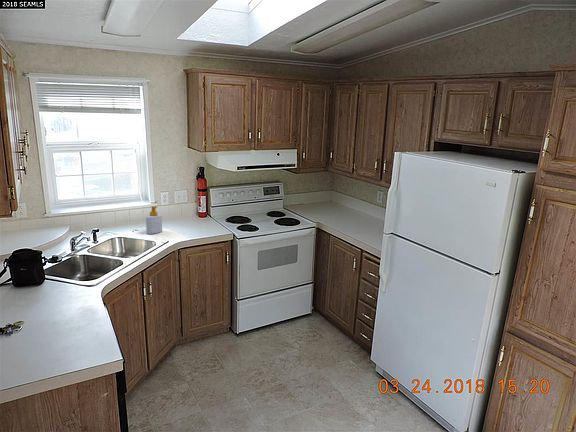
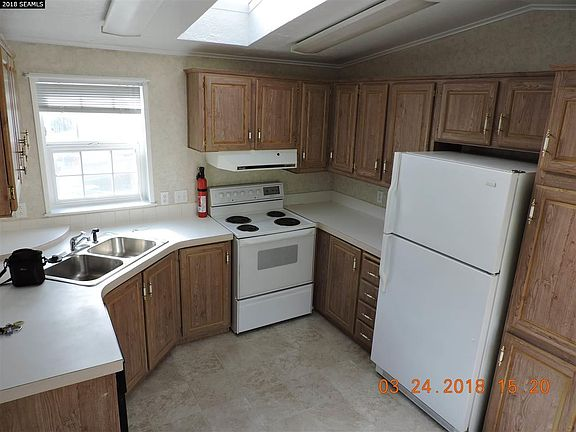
- soap bottle (153, 219)
